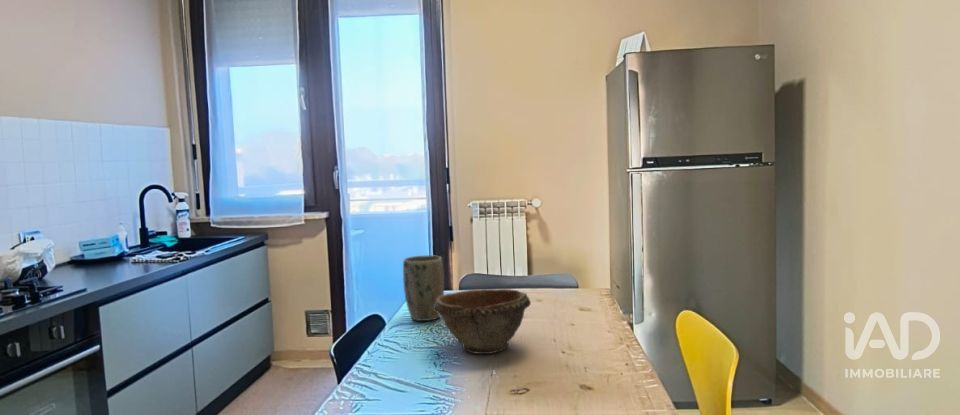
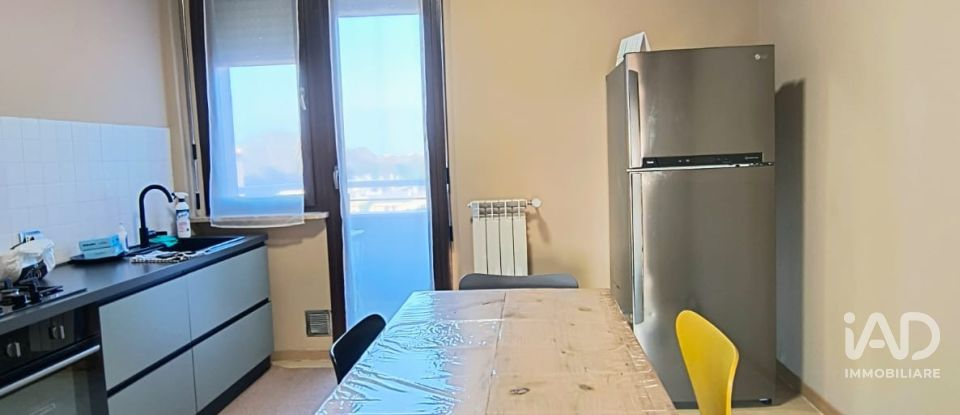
- plant pot (424, 287)
- bowl (482, 321)
